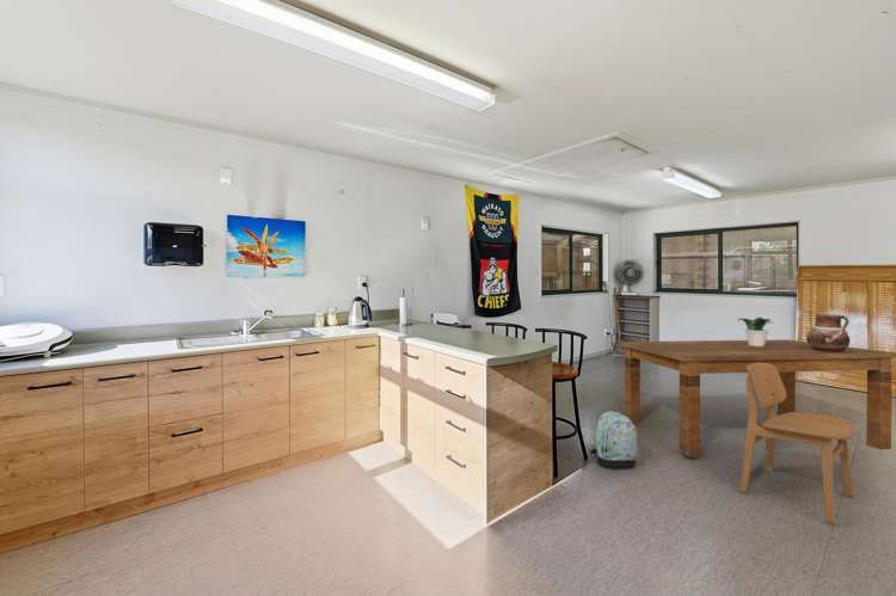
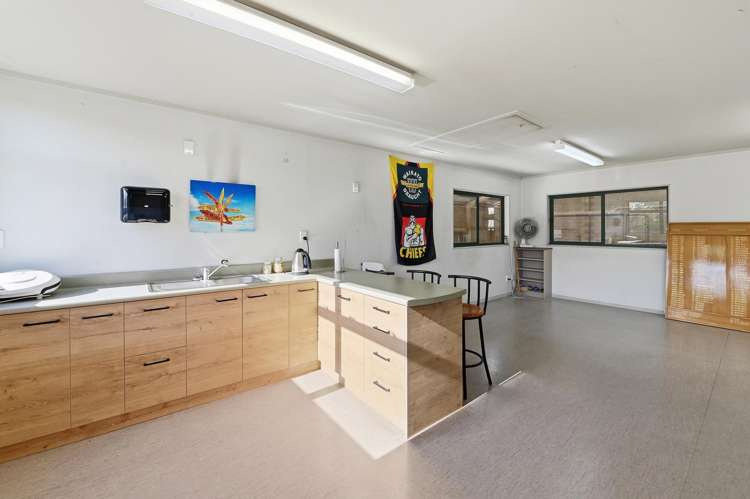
- ceramic pot (827, 332)
- potted plant (754, 331)
- dining chair (796, 431)
- dining table (743, 371)
- backpack (616, 438)
